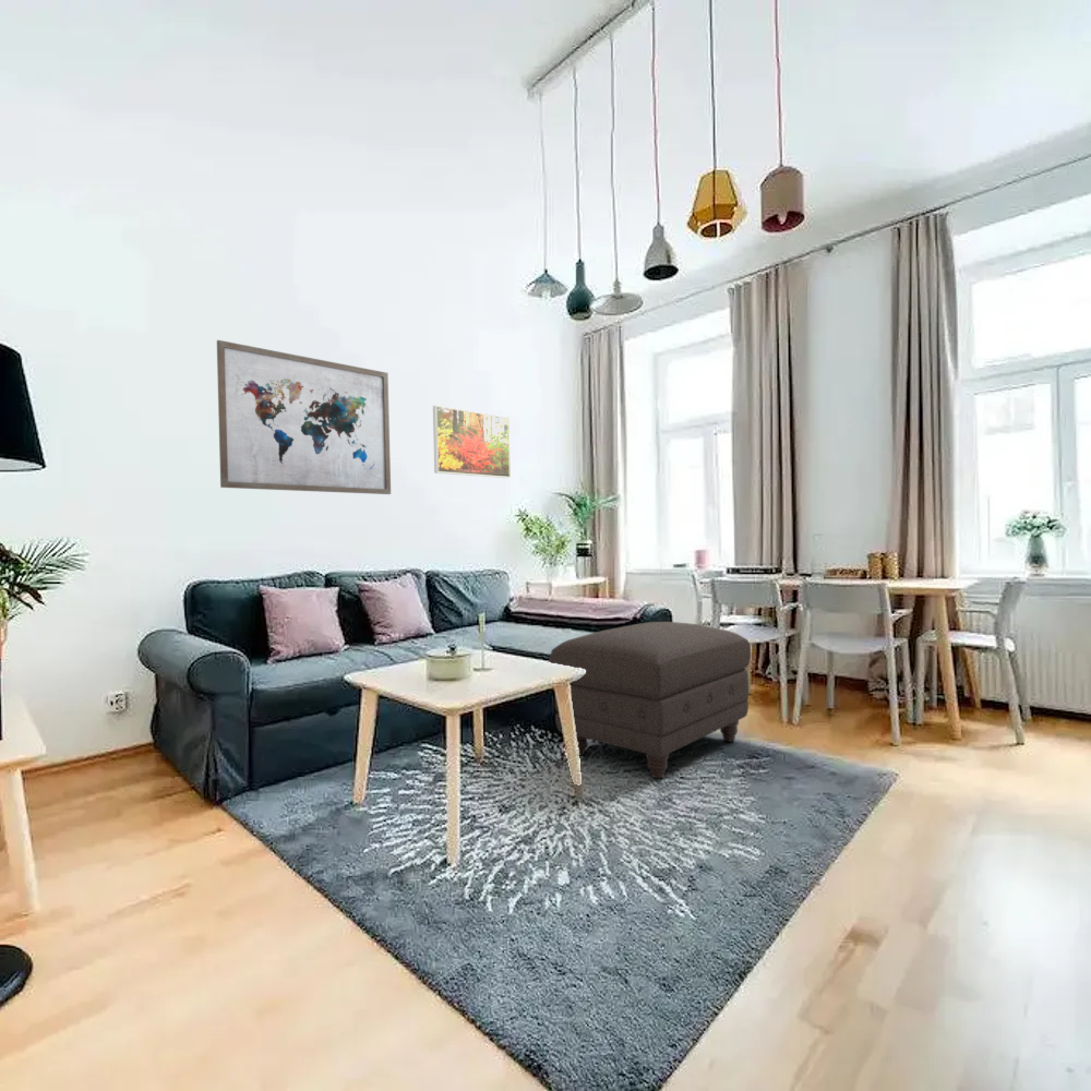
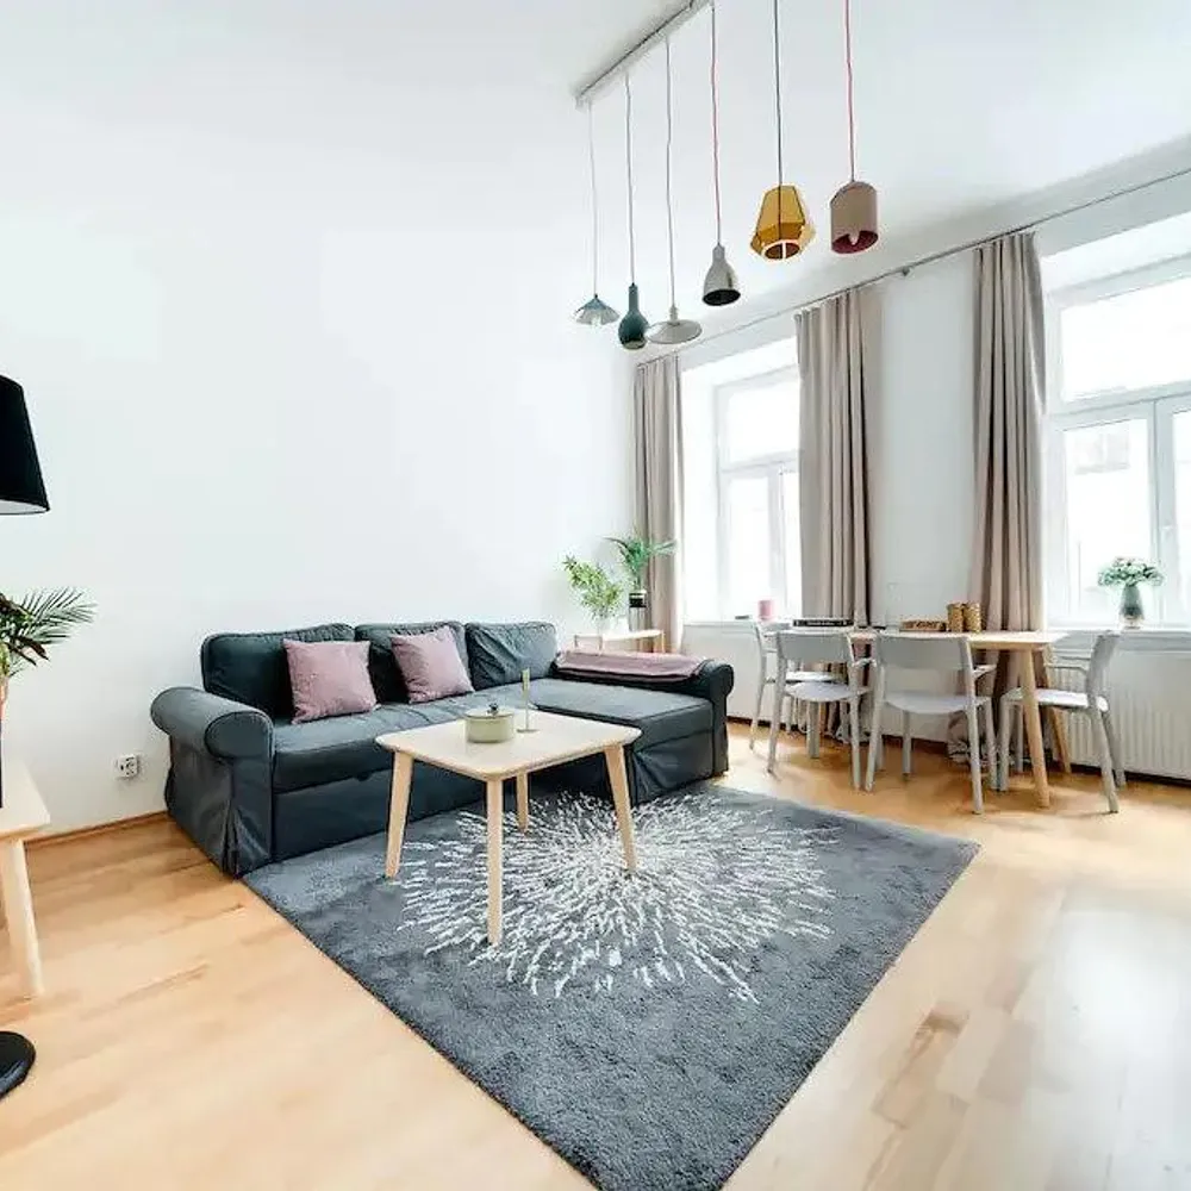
- wall art (312, 424)
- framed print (473, 443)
- ottoman (652, 686)
